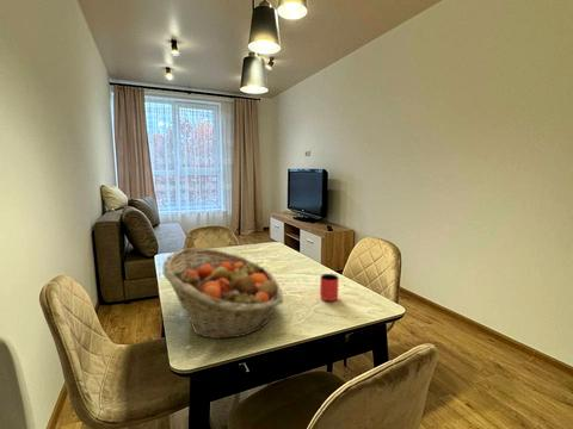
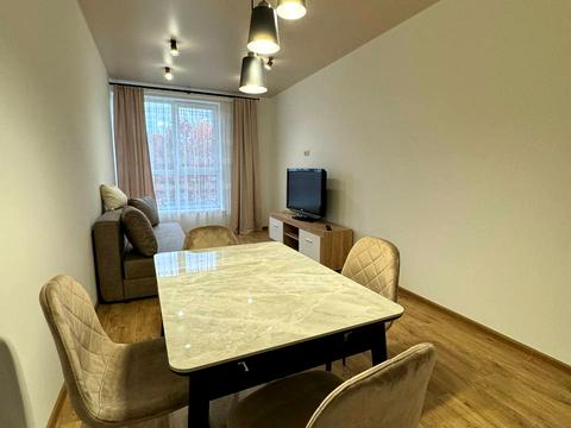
- cup (327, 286)
- fruit basket (224, 285)
